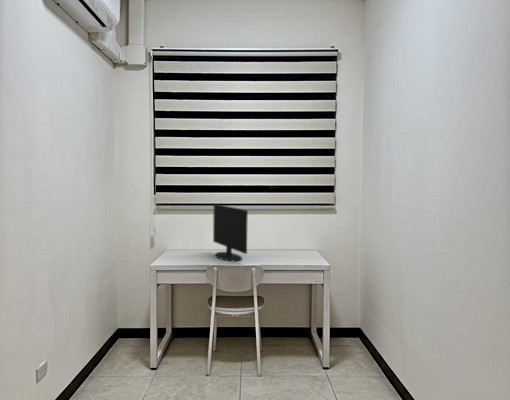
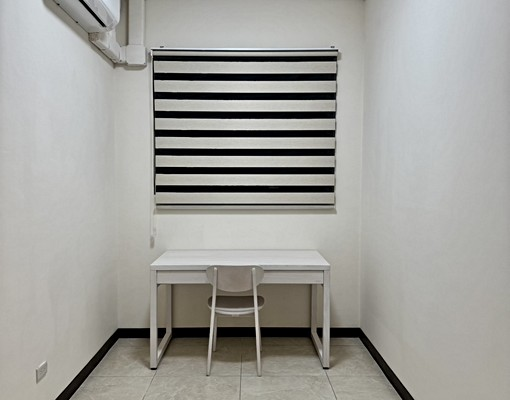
- monitor (228, 232)
